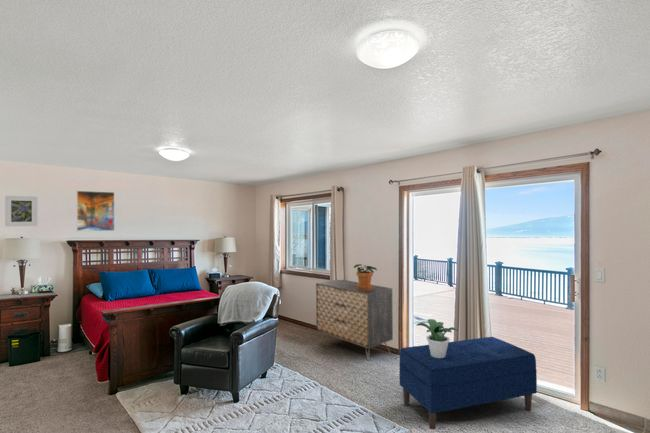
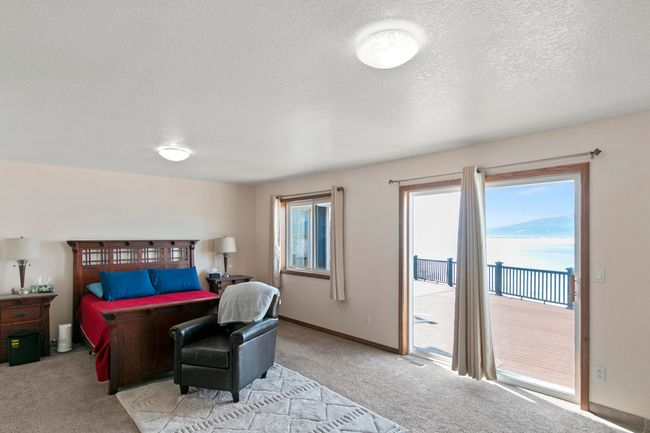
- potted plant (367, 276)
- bench (466, 379)
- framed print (21, 211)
- dresser (352, 316)
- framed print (96, 211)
- potted plant (435, 338)
